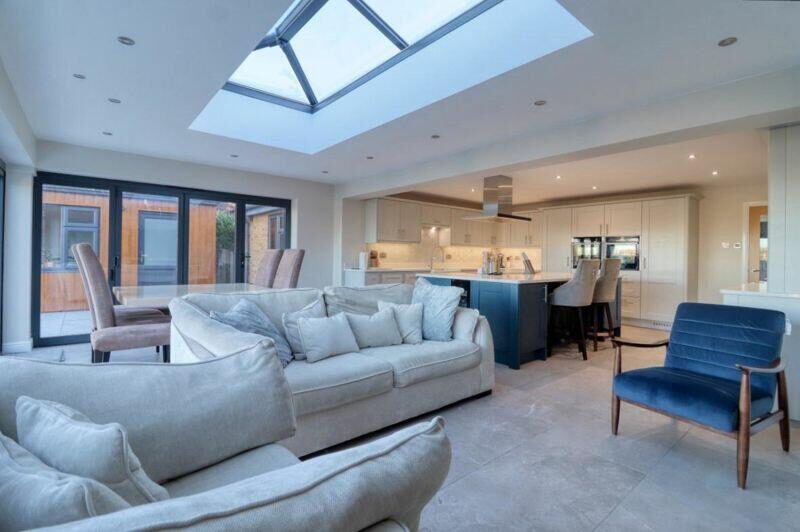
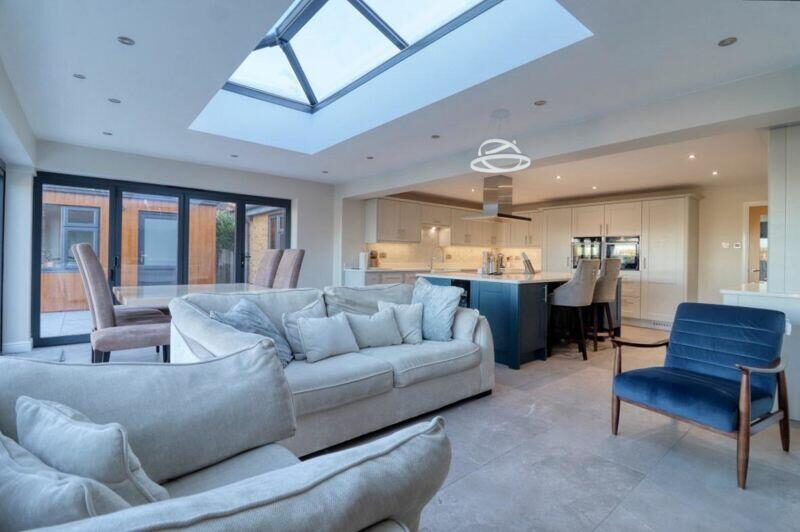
+ pendant light (500, 140)
